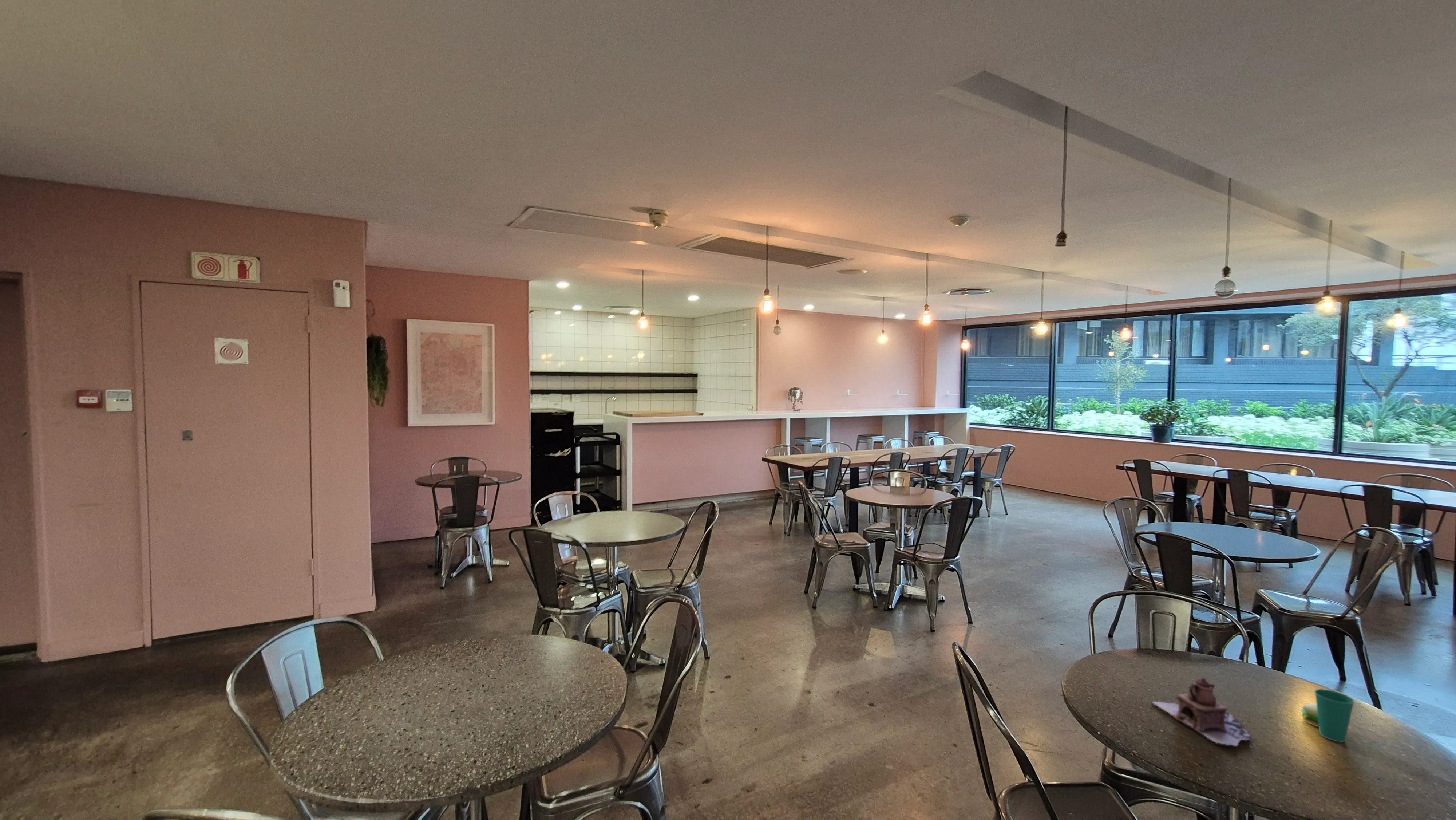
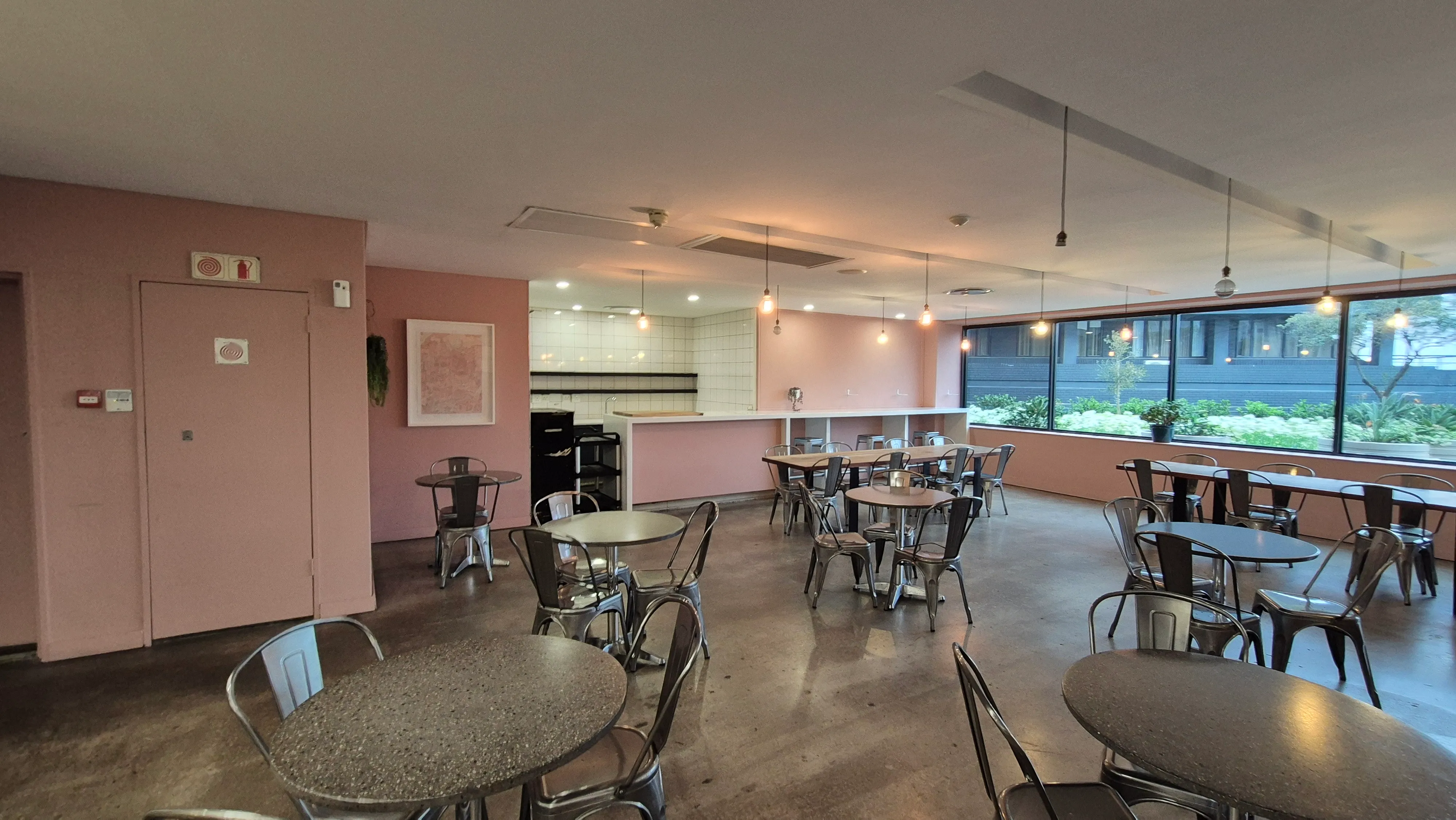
- teapot (1205, 702)
- cup (1326, 710)
